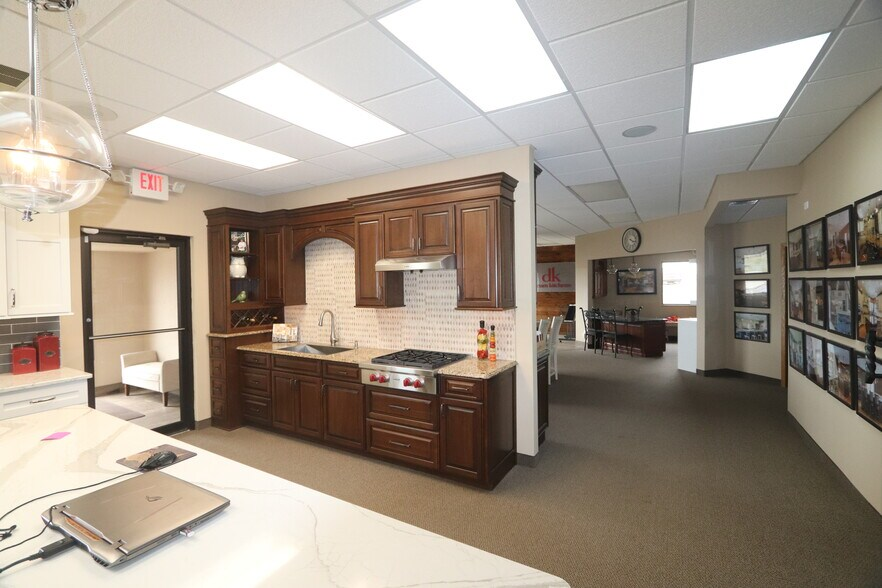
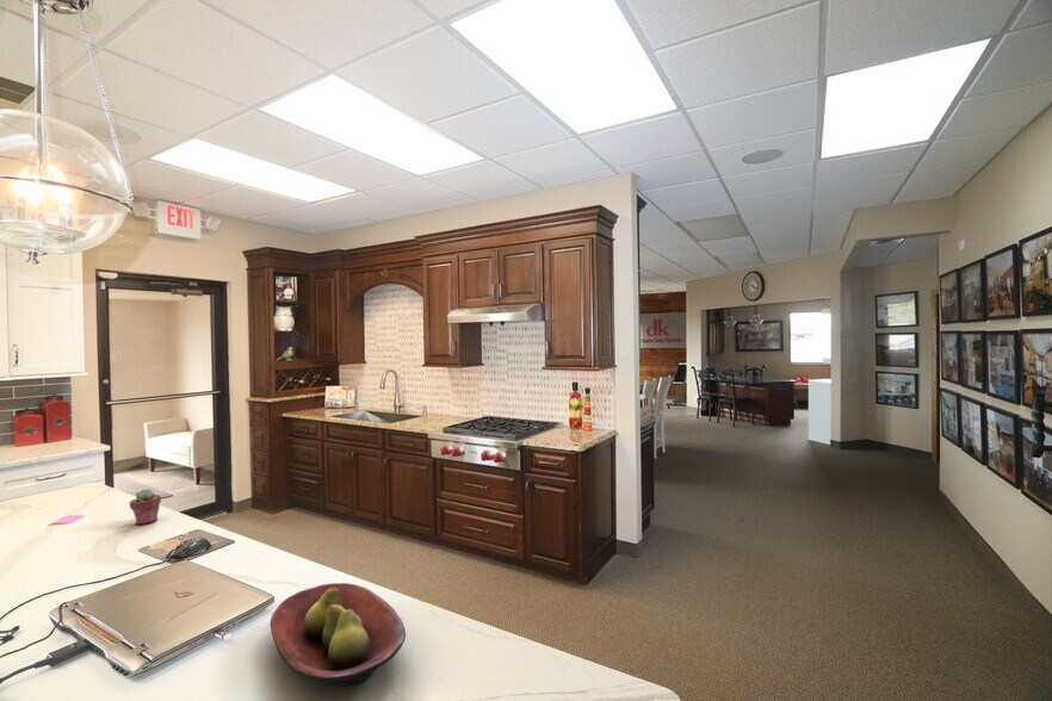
+ potted succulent (146, 504)
+ fruit bowl (335, 625)
